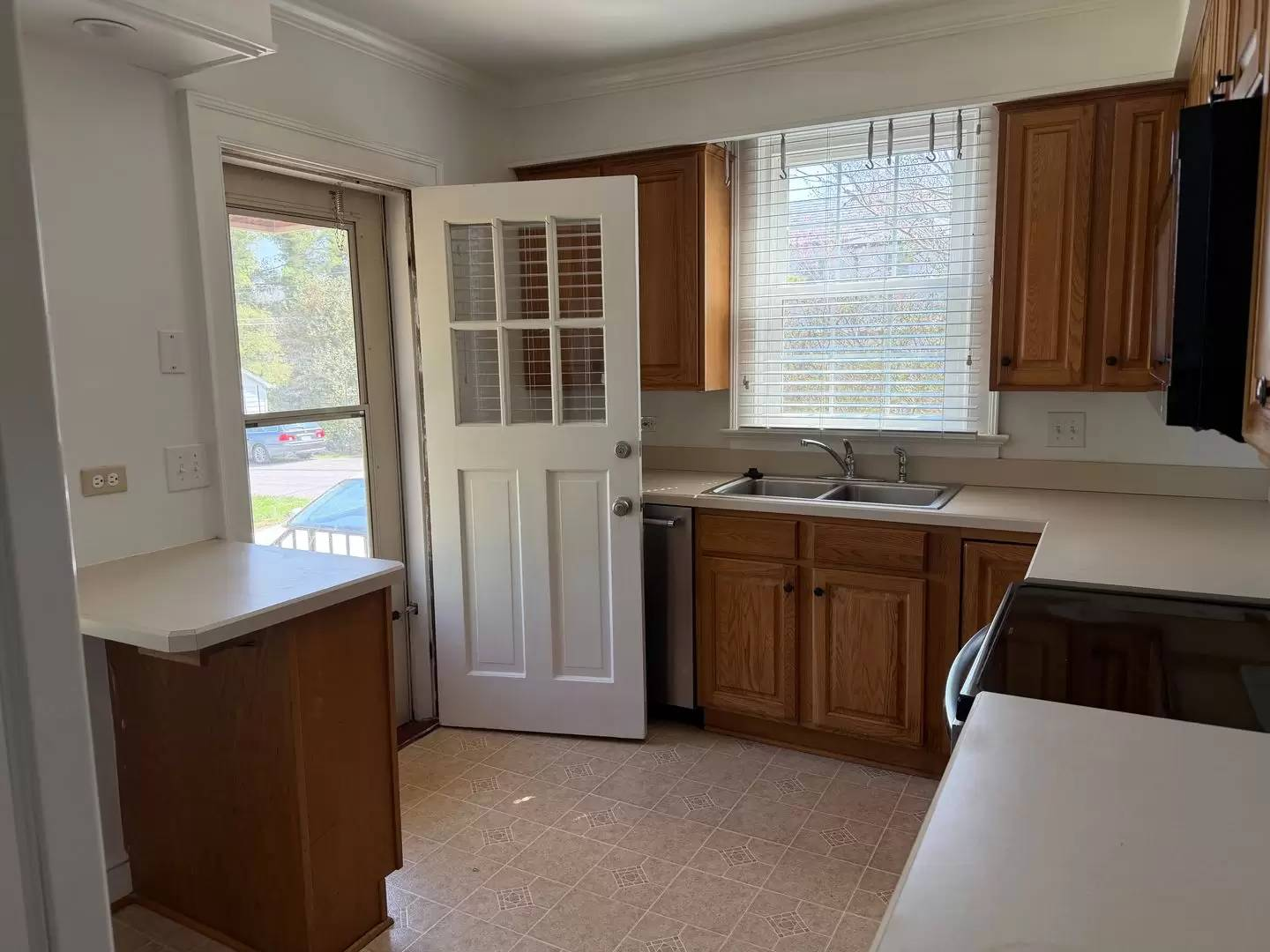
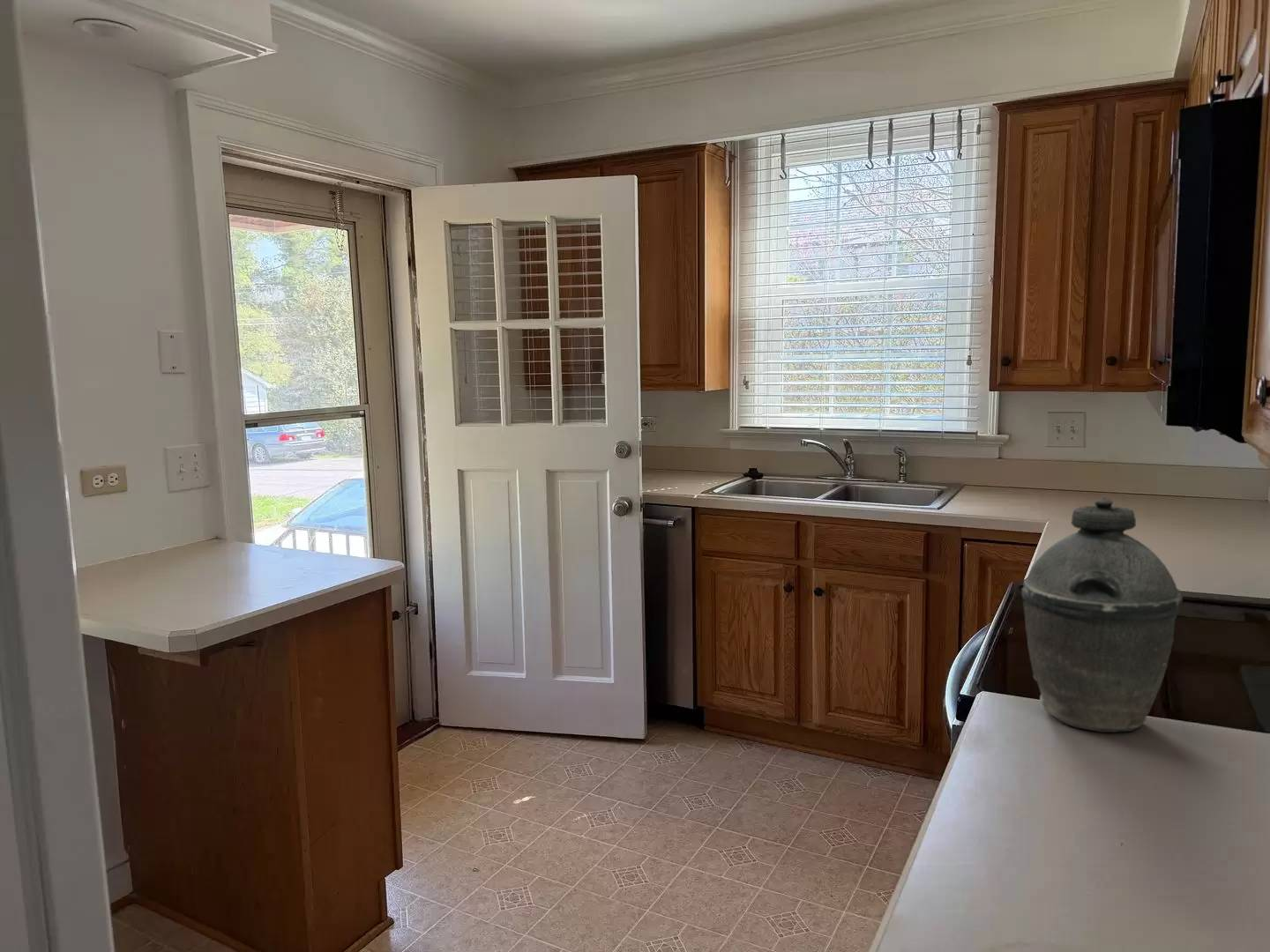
+ kettle (1097, 609)
